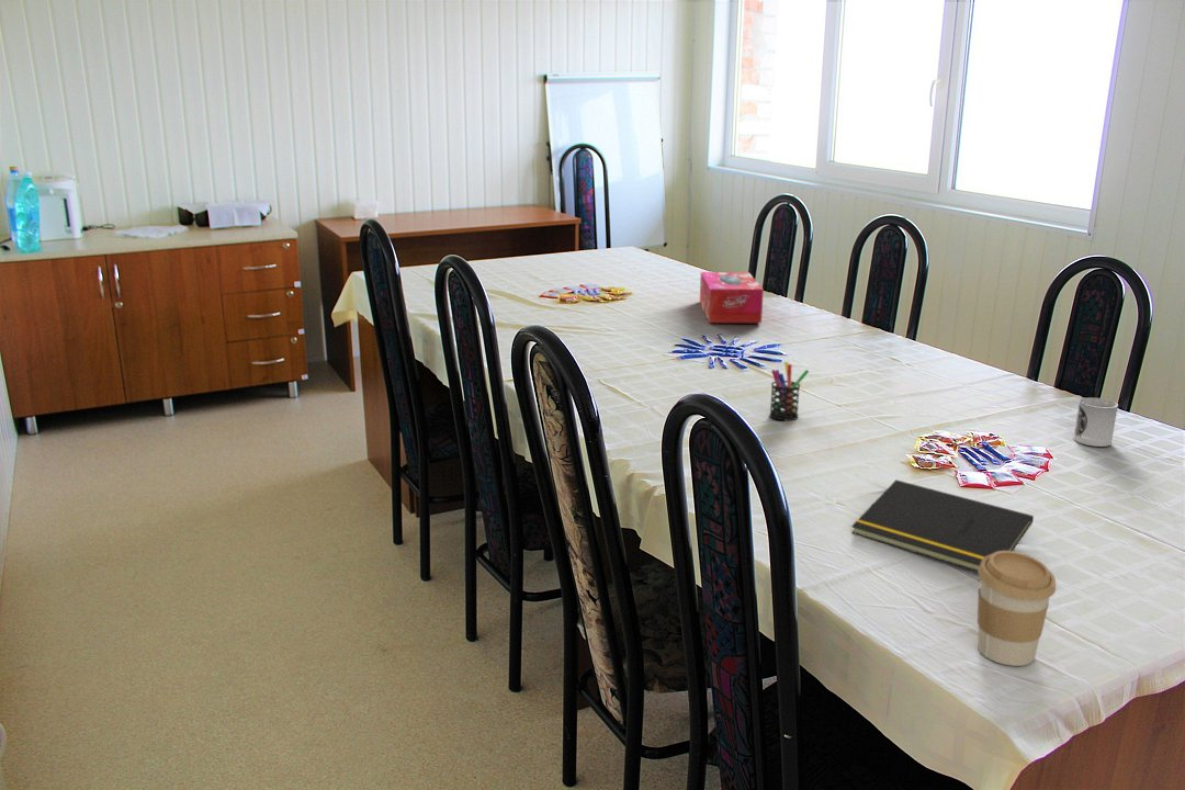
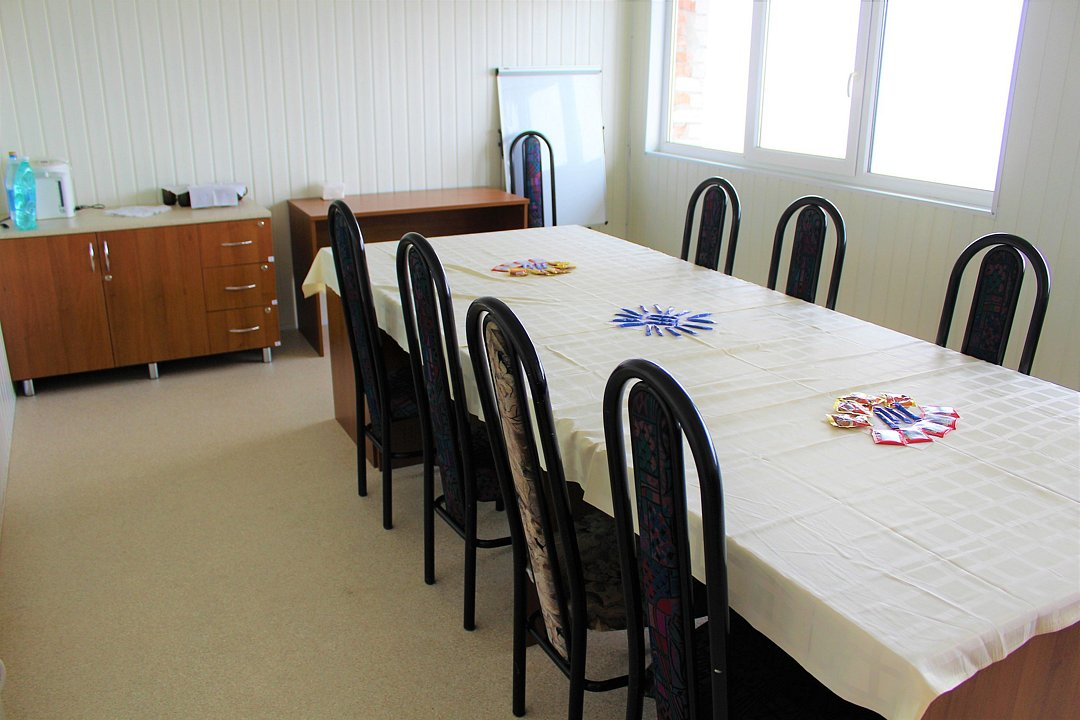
- pen holder (789, 388)
- tissue box (730, 296)
- notepad (940, 523)
- coffee cup (1012, 607)
- cup (1093, 419)
